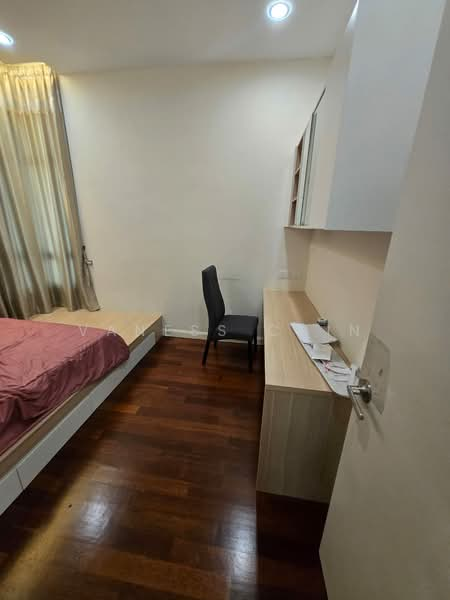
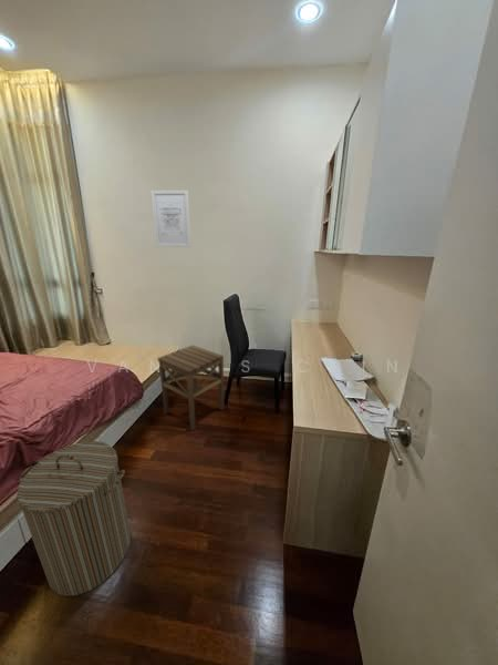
+ laundry hamper (80, 507)
+ side table (193, 385)
+ wall art (170, 219)
